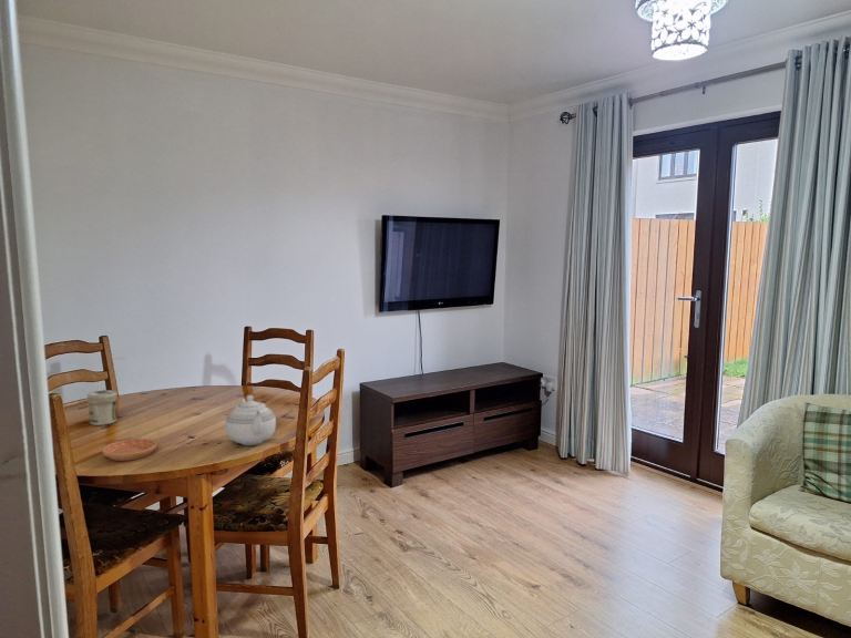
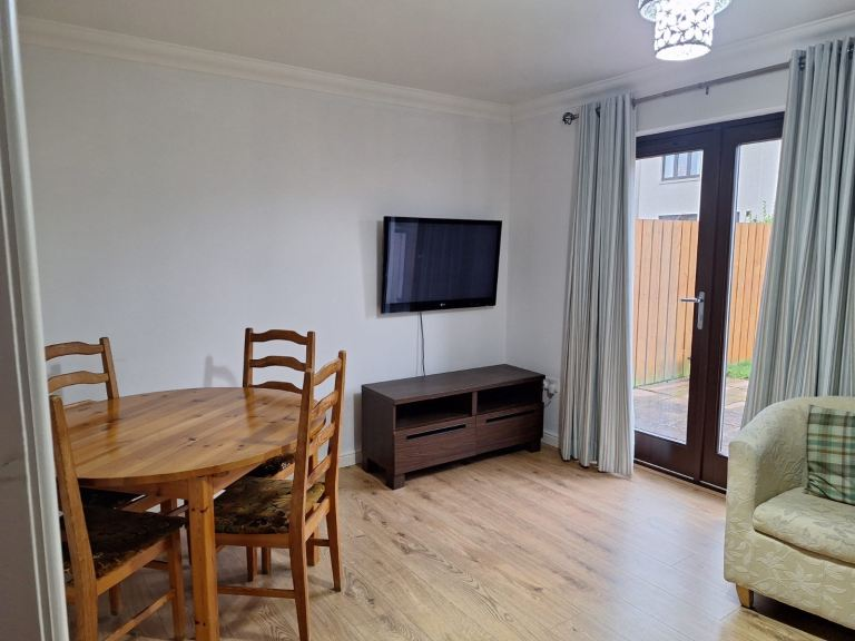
- saucer (130, 450)
- jar (102, 407)
- teapot (249, 419)
